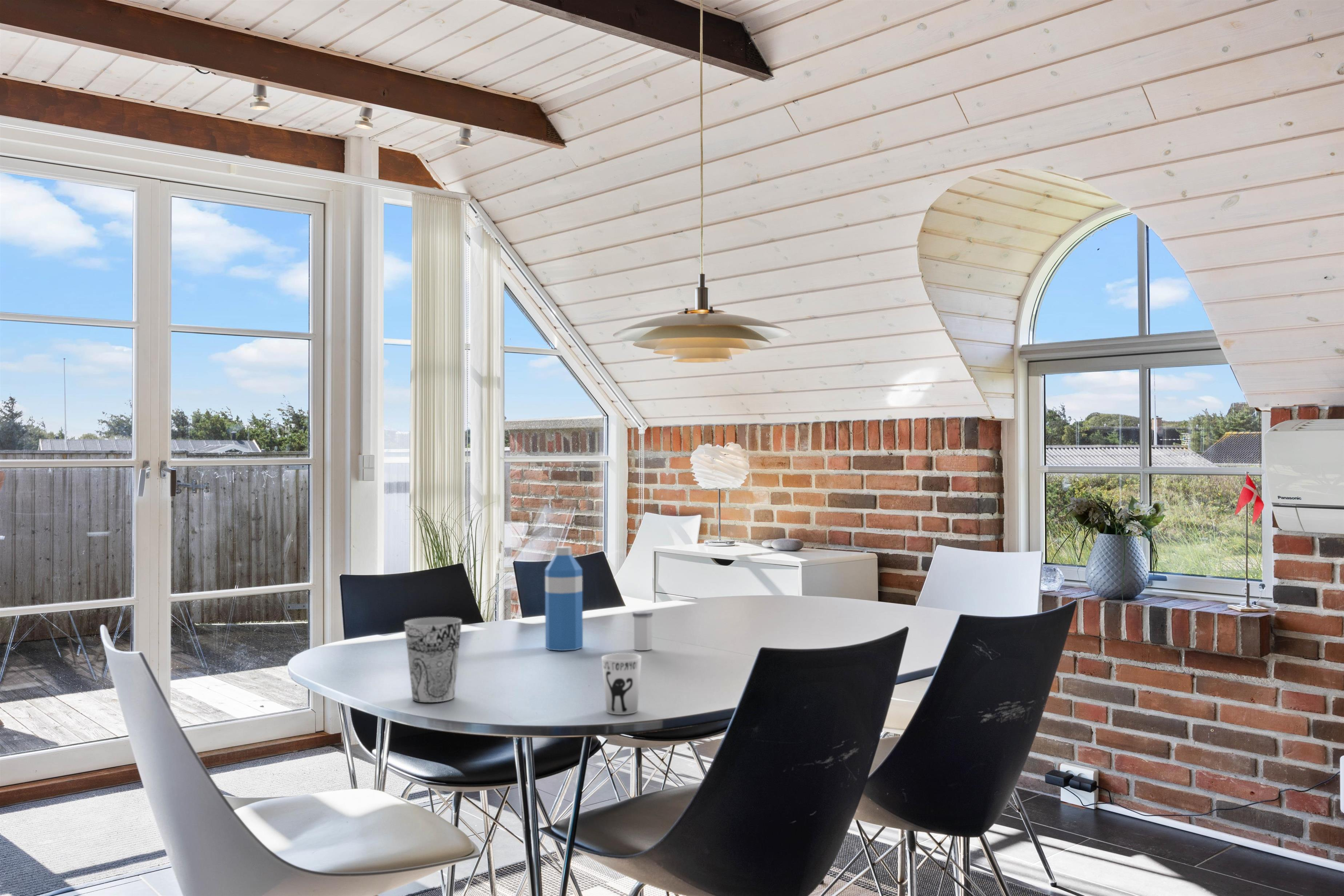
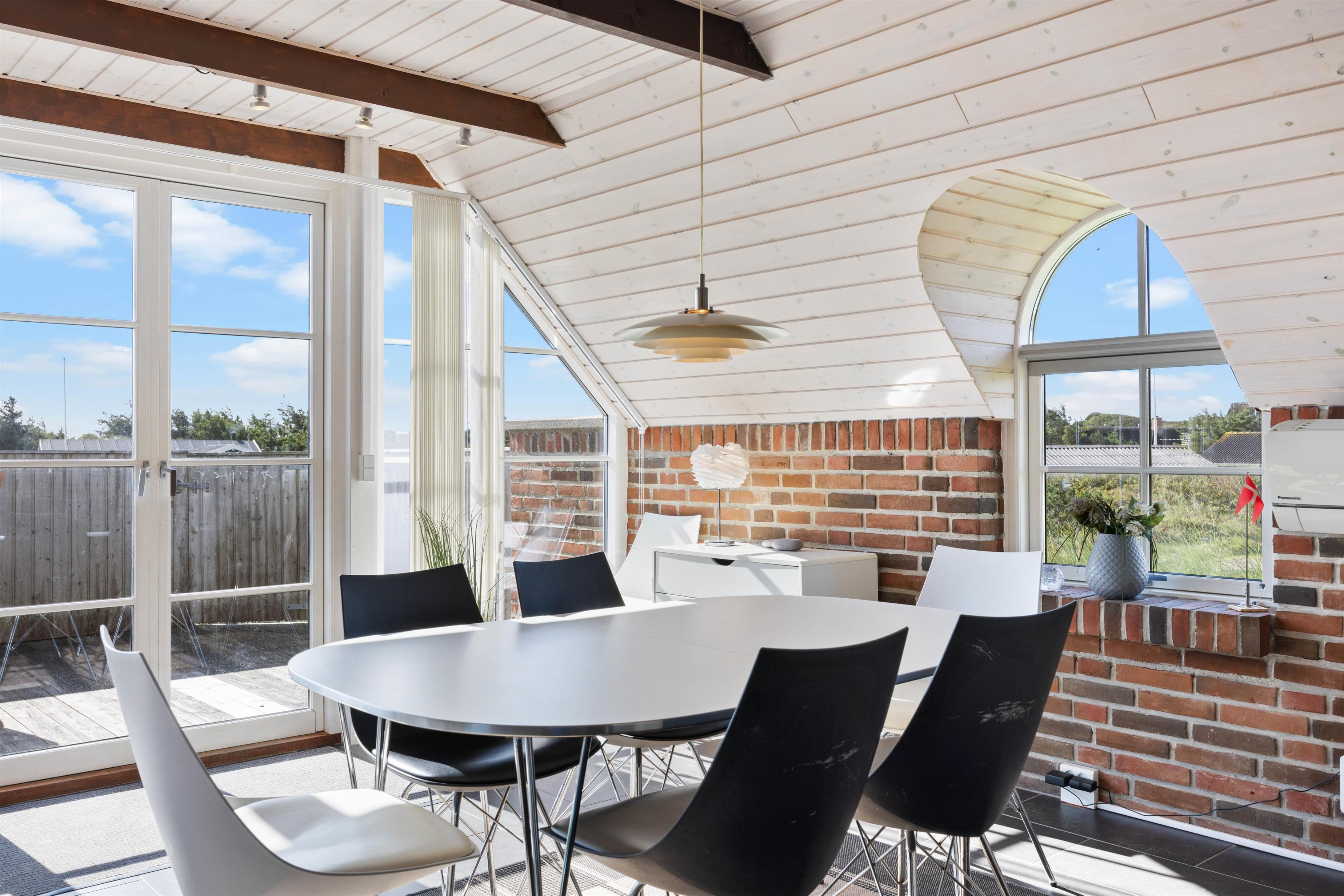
- water bottle (564, 597)
- cup (433, 659)
- salt shaker (643, 630)
- cup (621, 684)
